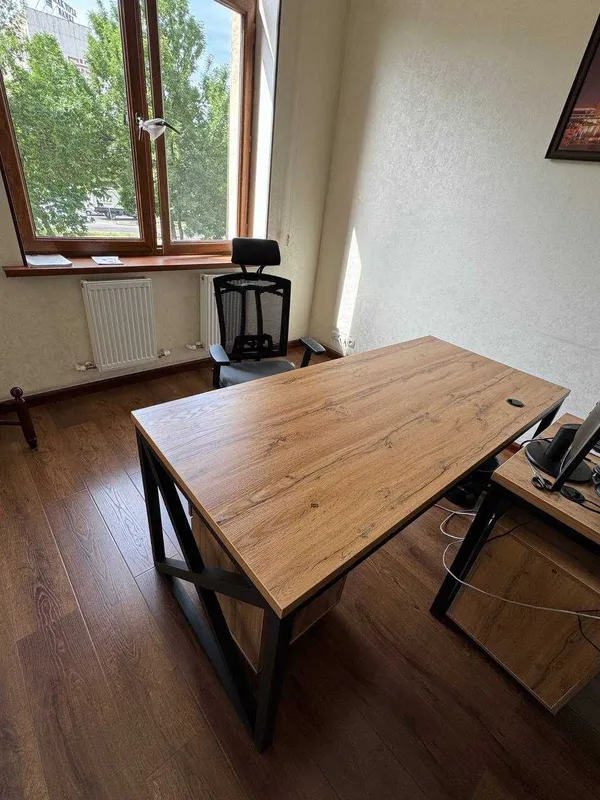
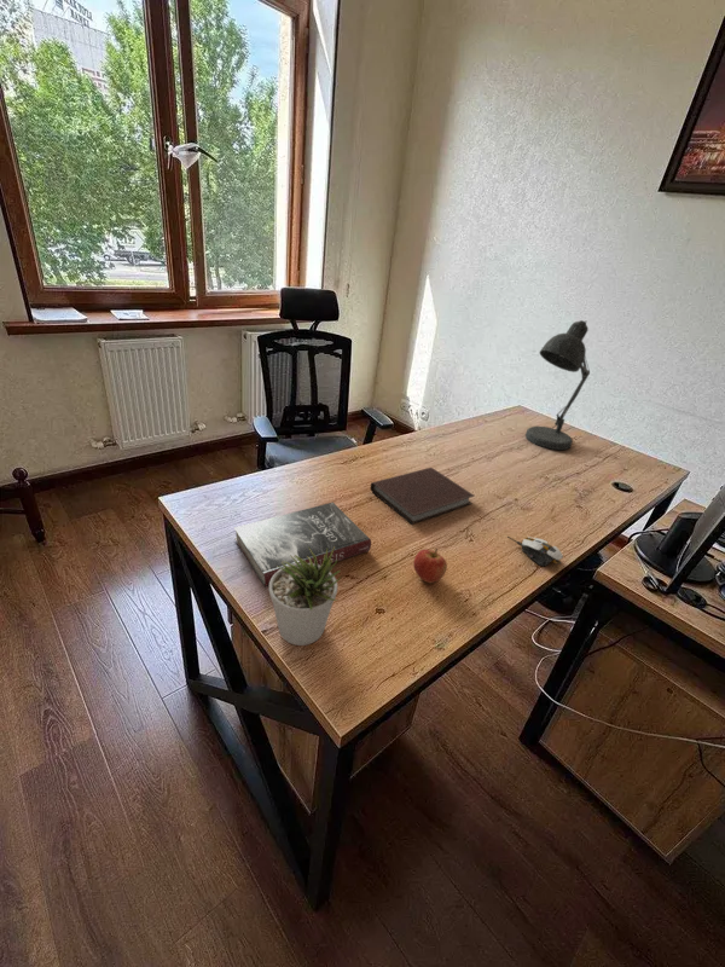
+ desk lamp (575, 389)
+ computer mouse (534, 546)
+ notebook (422, 492)
+ potted plant (304, 592)
+ book (302, 539)
+ apple (430, 564)
